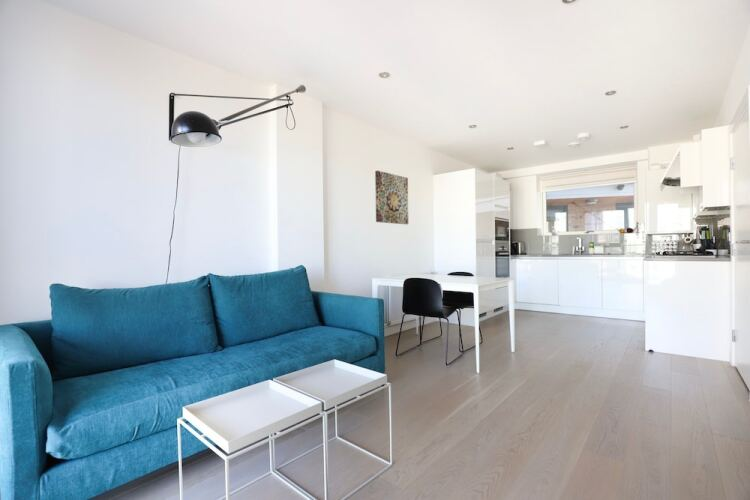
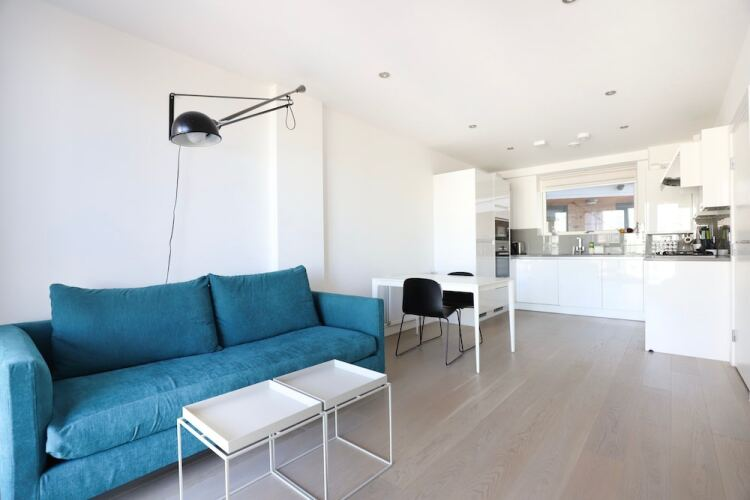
- wall art (392, 198)
